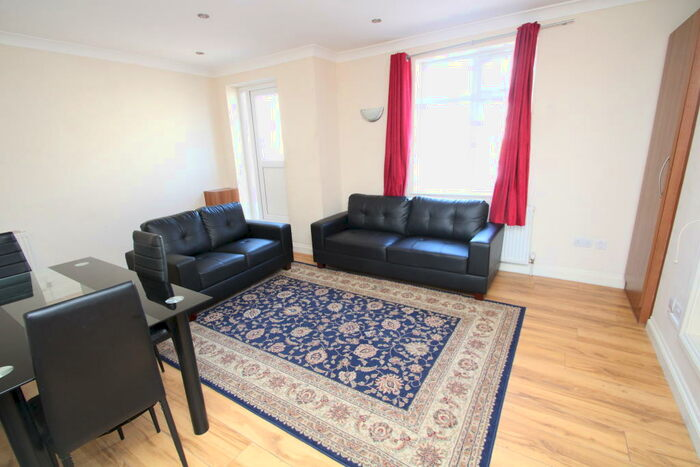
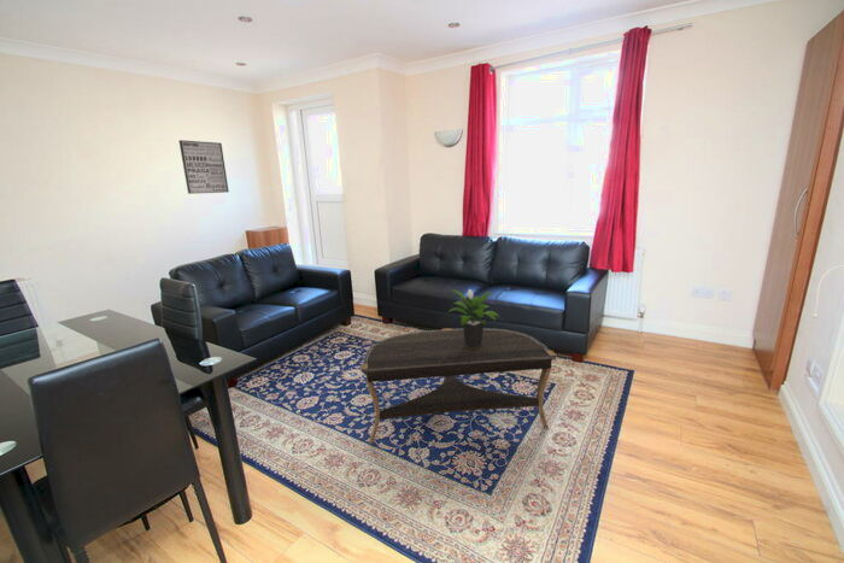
+ coffee table (453, 379)
+ potted plant (473, 317)
+ wall art (205, 168)
